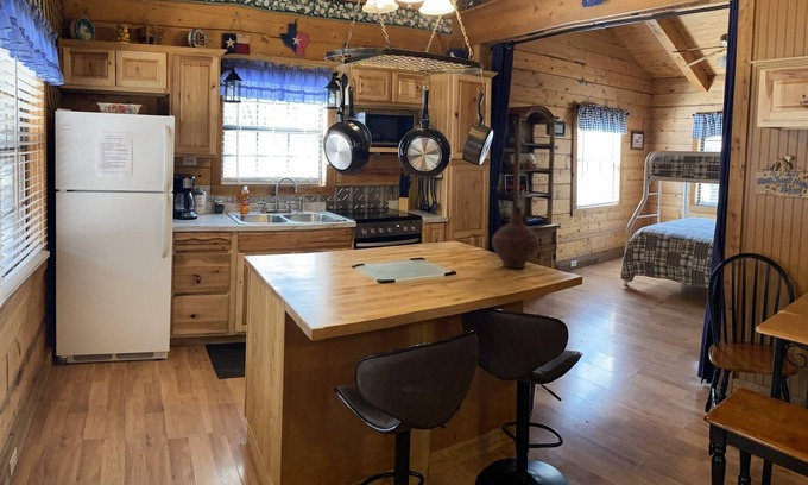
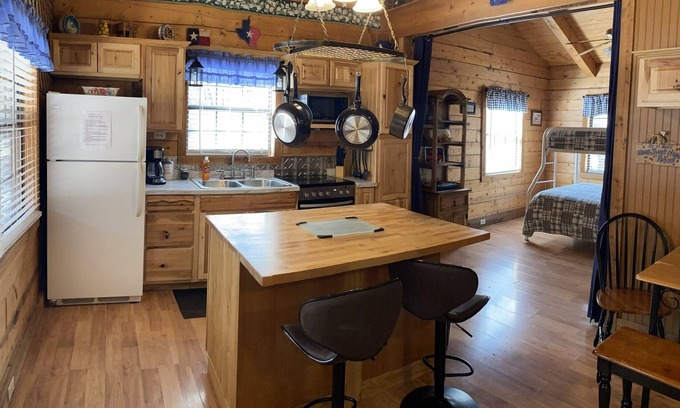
- ceramic jug (515, 237)
